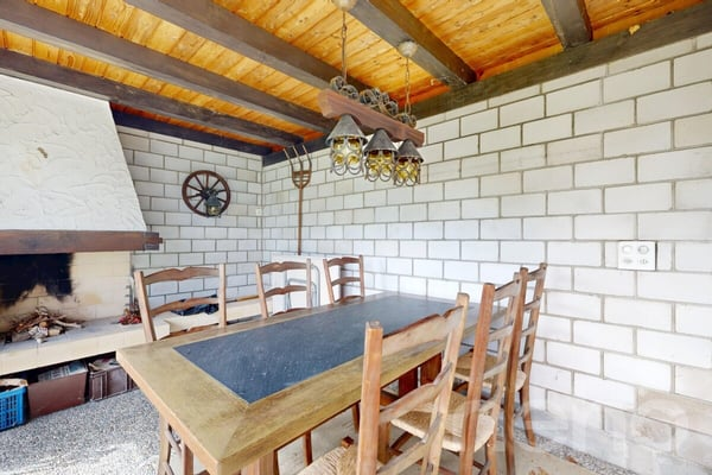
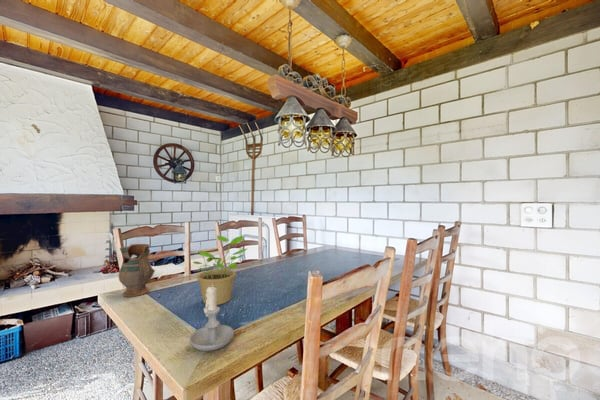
+ ceramic pitcher (137, 269)
+ candle (212, 313)
+ potted plant (219, 270)
